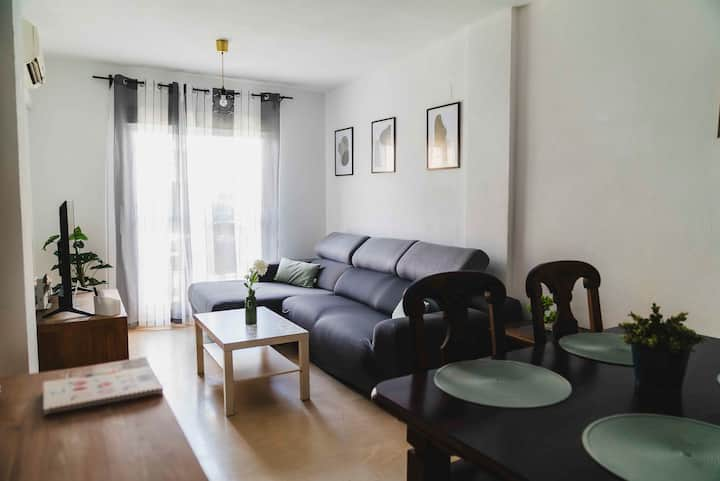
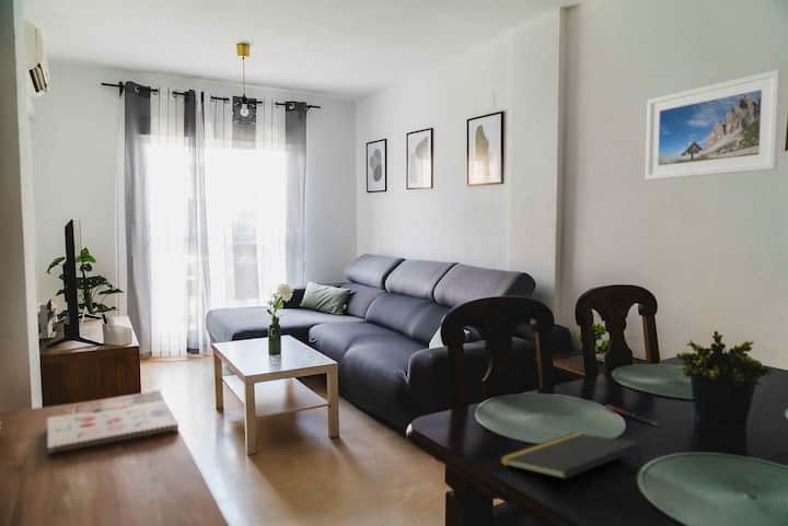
+ pen (630, 413)
+ notepad (569, 453)
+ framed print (706, 130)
